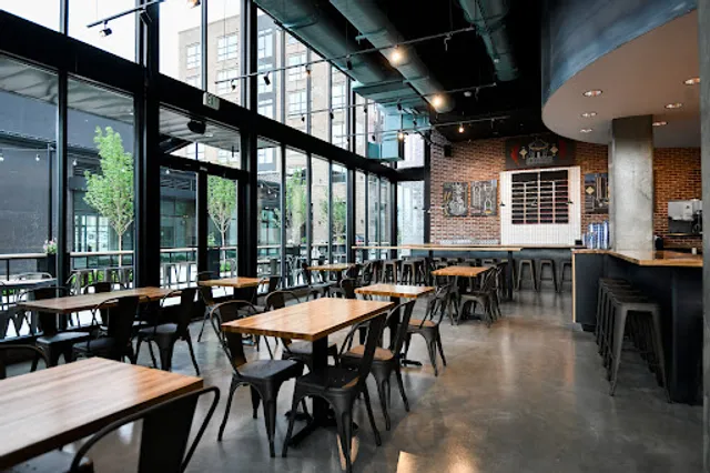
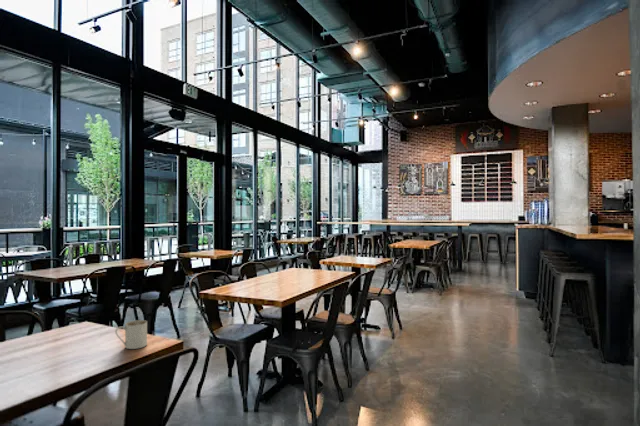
+ mug (131, 335)
